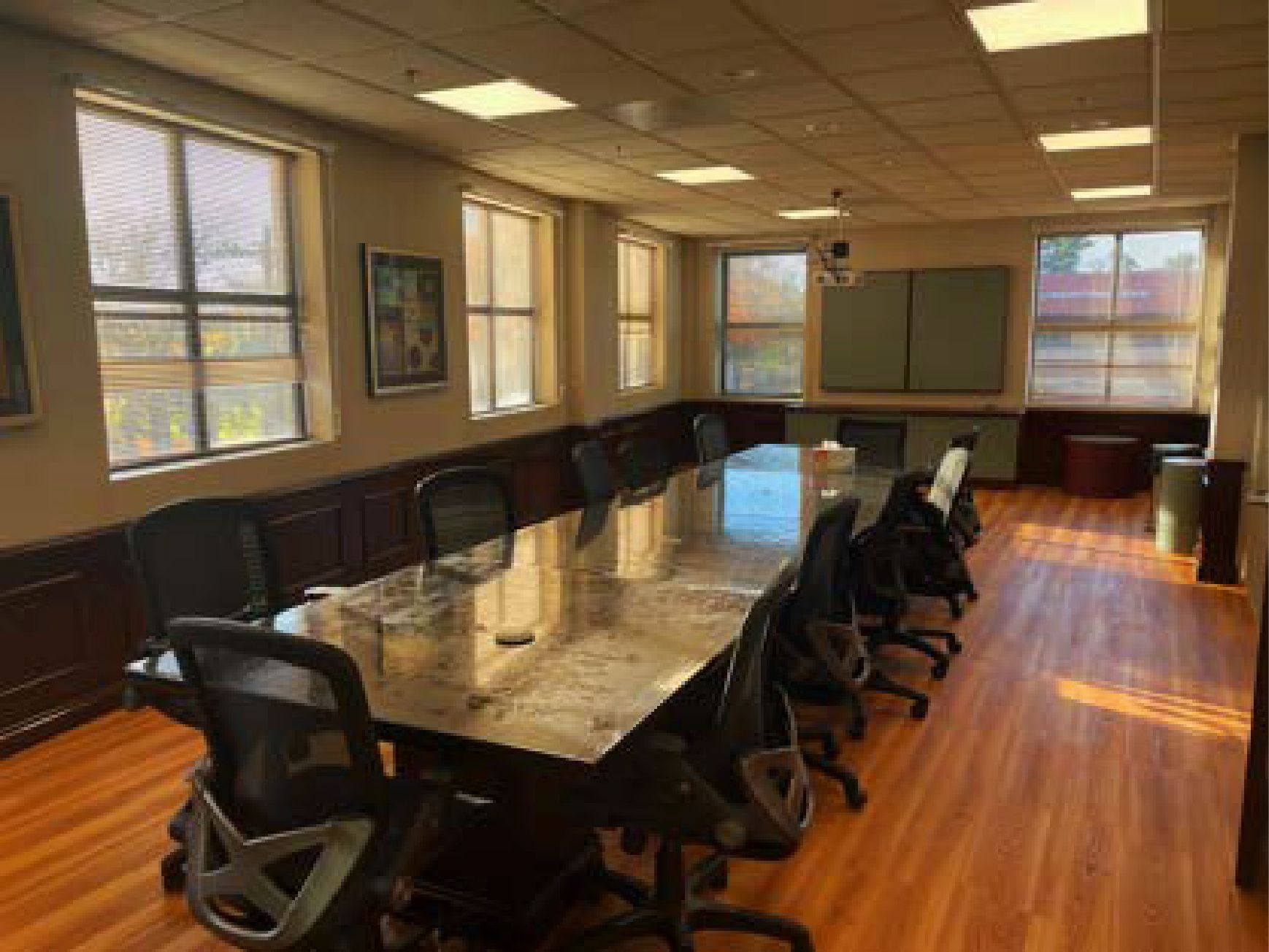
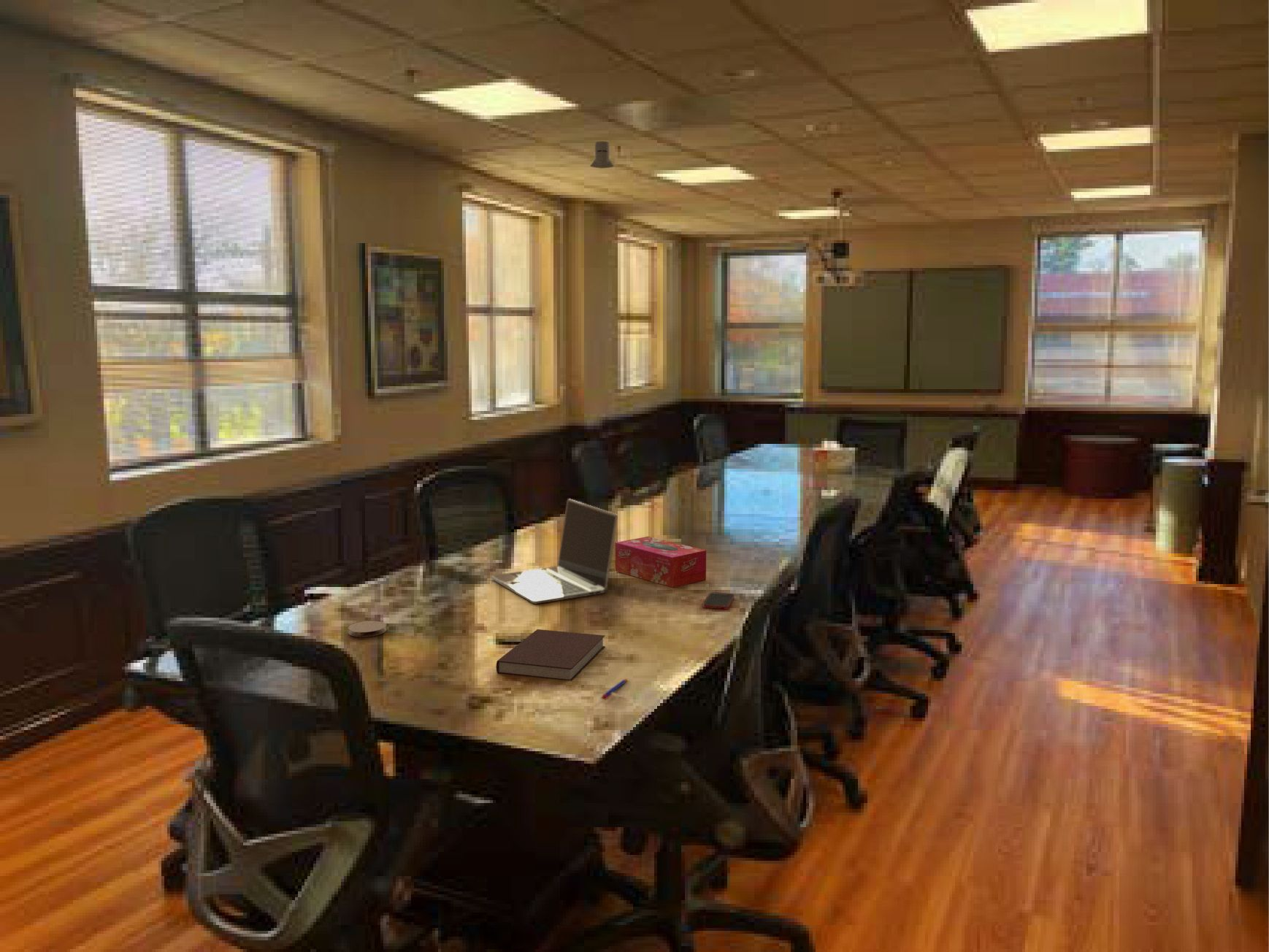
+ pen (615, 688)
+ cell phone (718, 601)
+ notebook (553, 653)
+ tissue box (659, 561)
+ coaster (367, 629)
+ laptop (560, 548)
+ knight helmet (602, 156)
